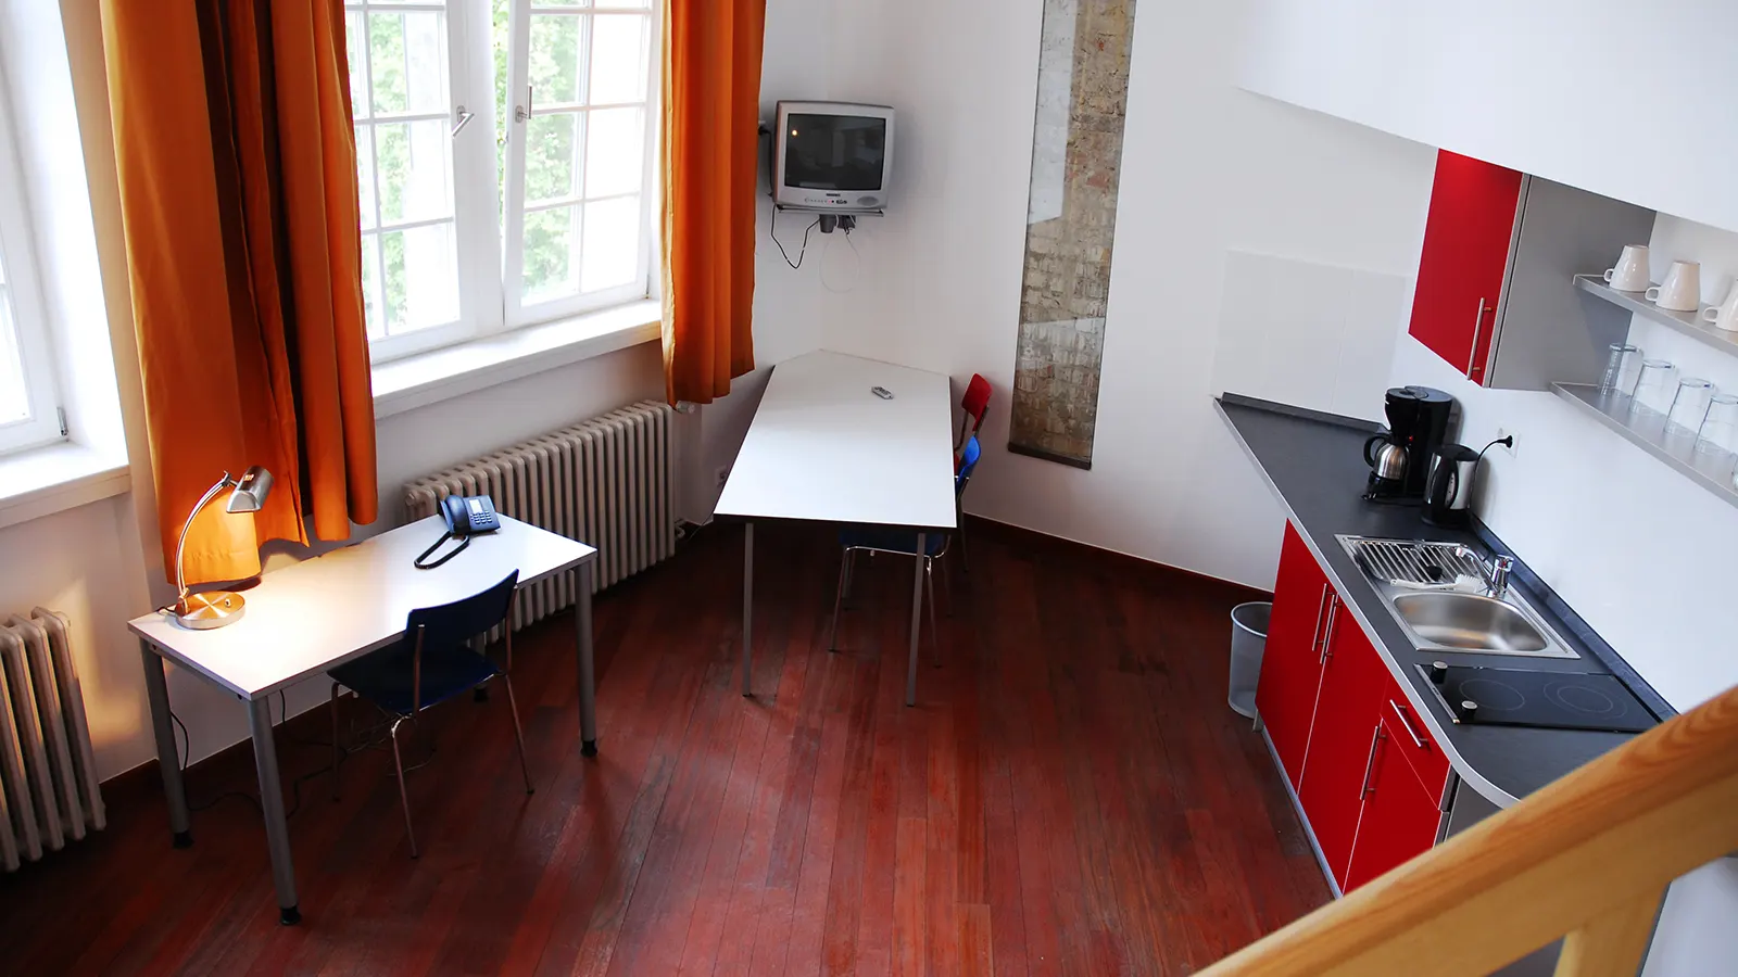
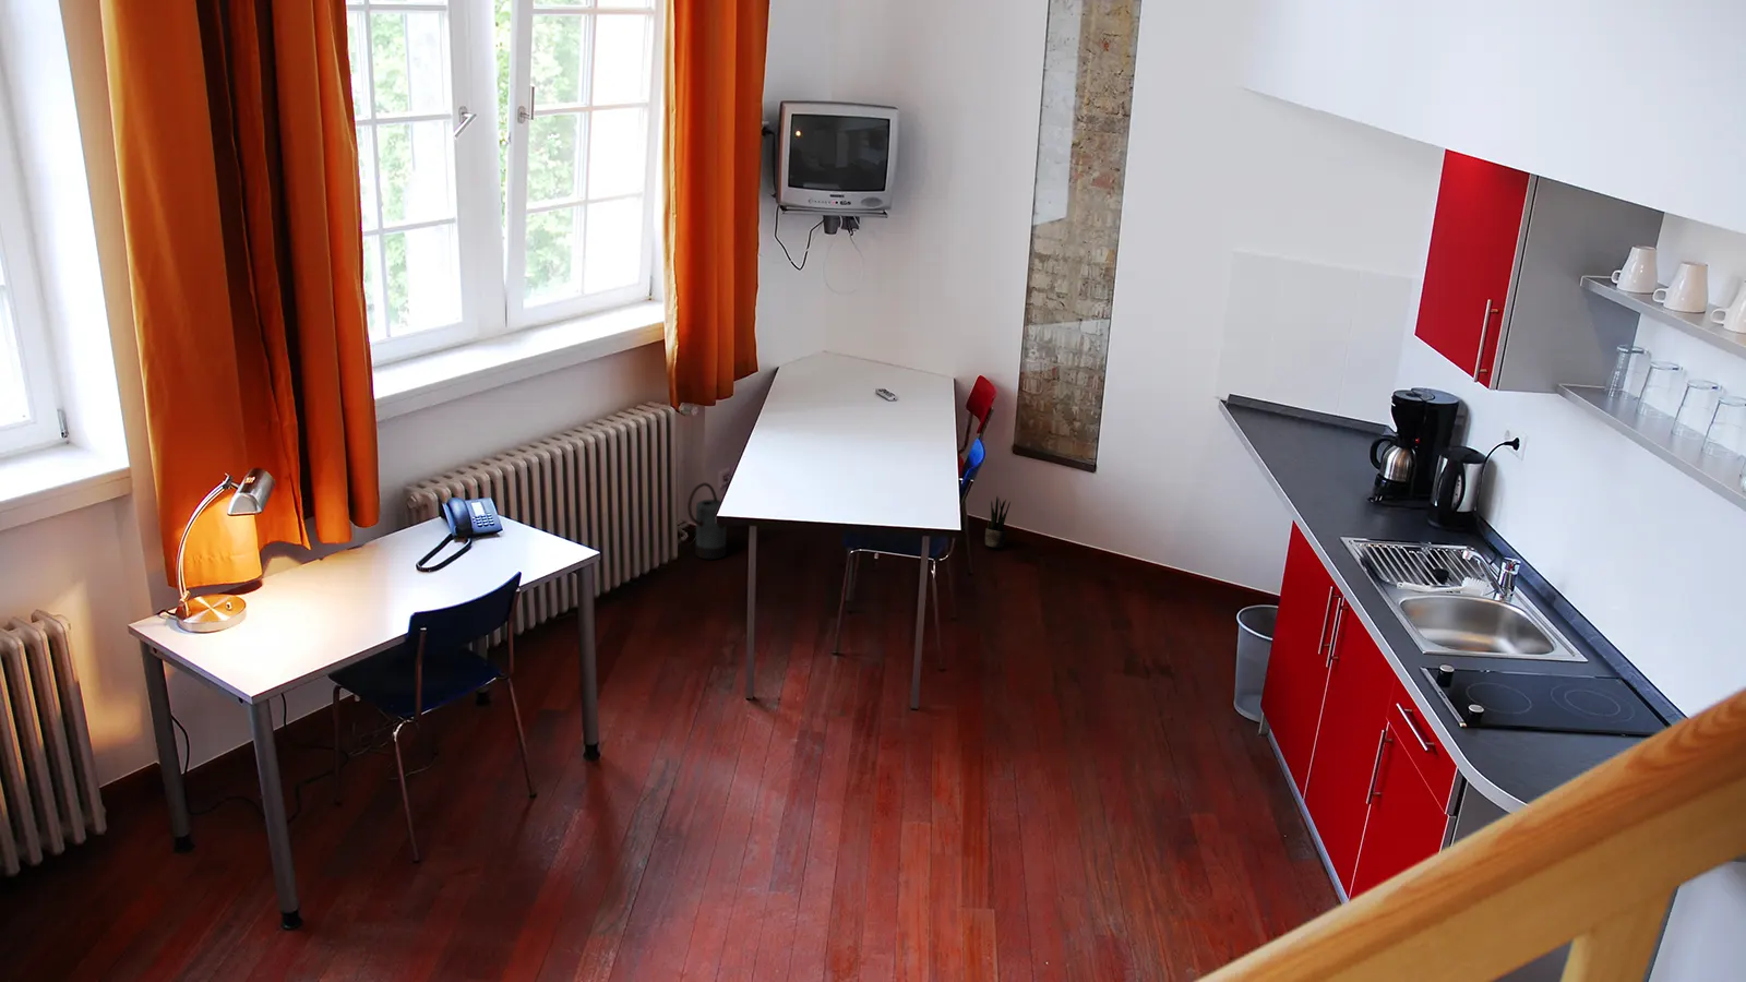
+ potted plant (998, 520)
+ watering can (711, 517)
